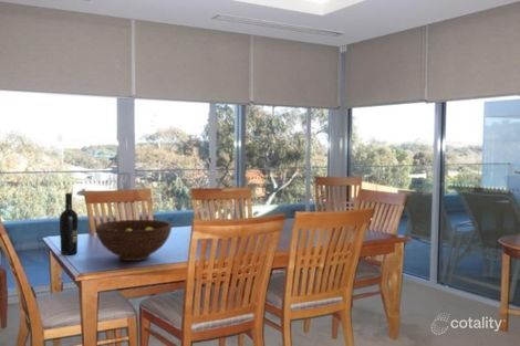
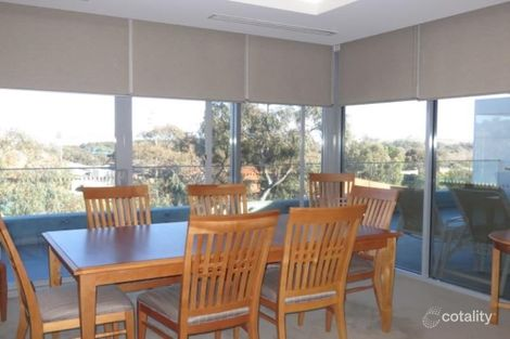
- wine bottle (69, 223)
- fruit bowl (134, 241)
